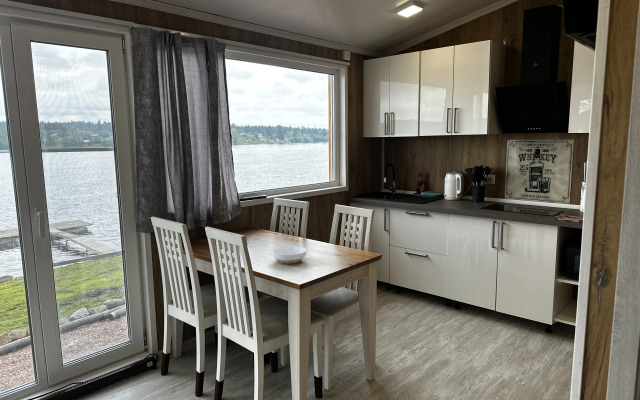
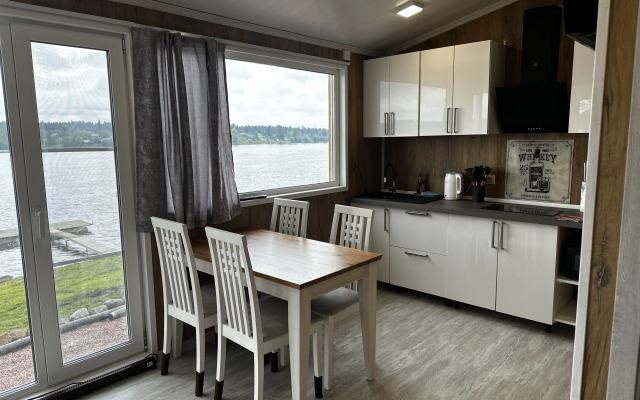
- bowl (289, 255)
